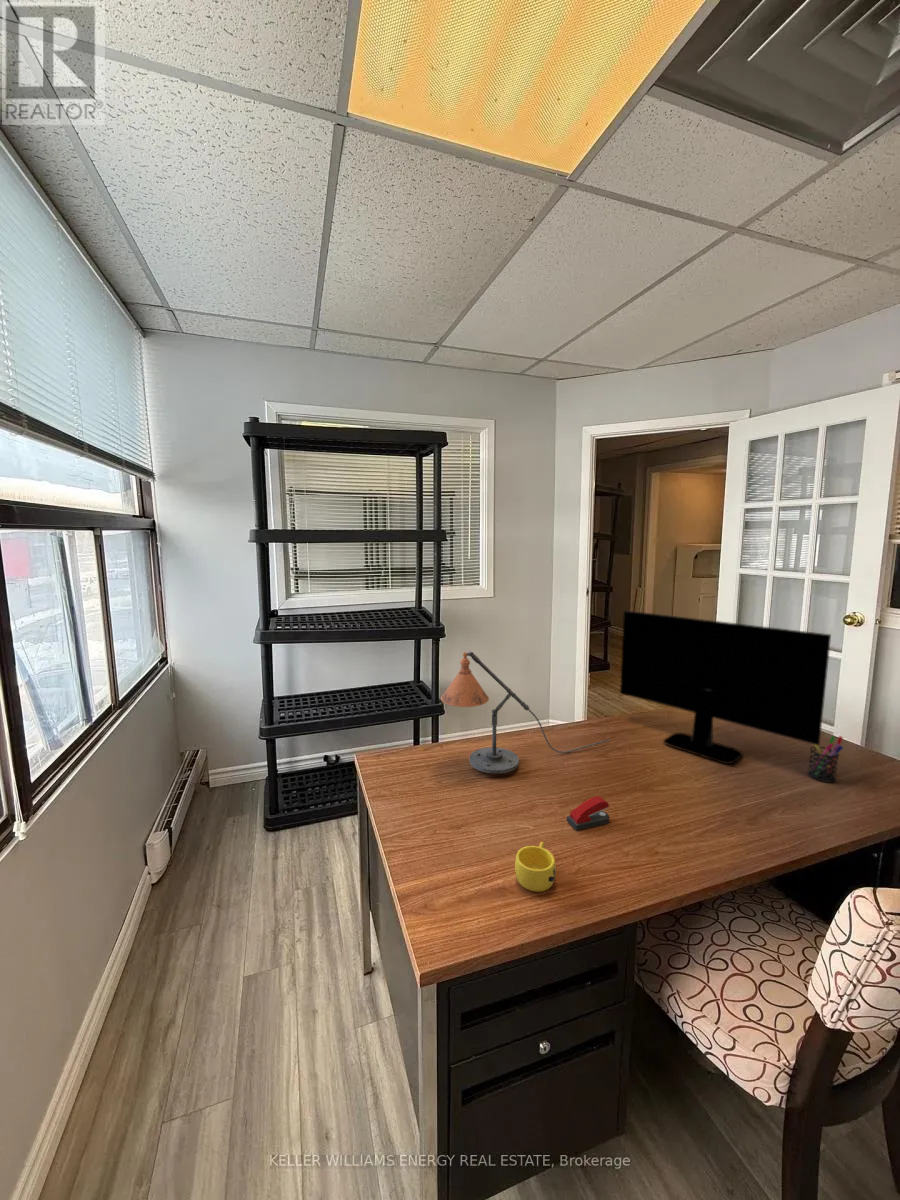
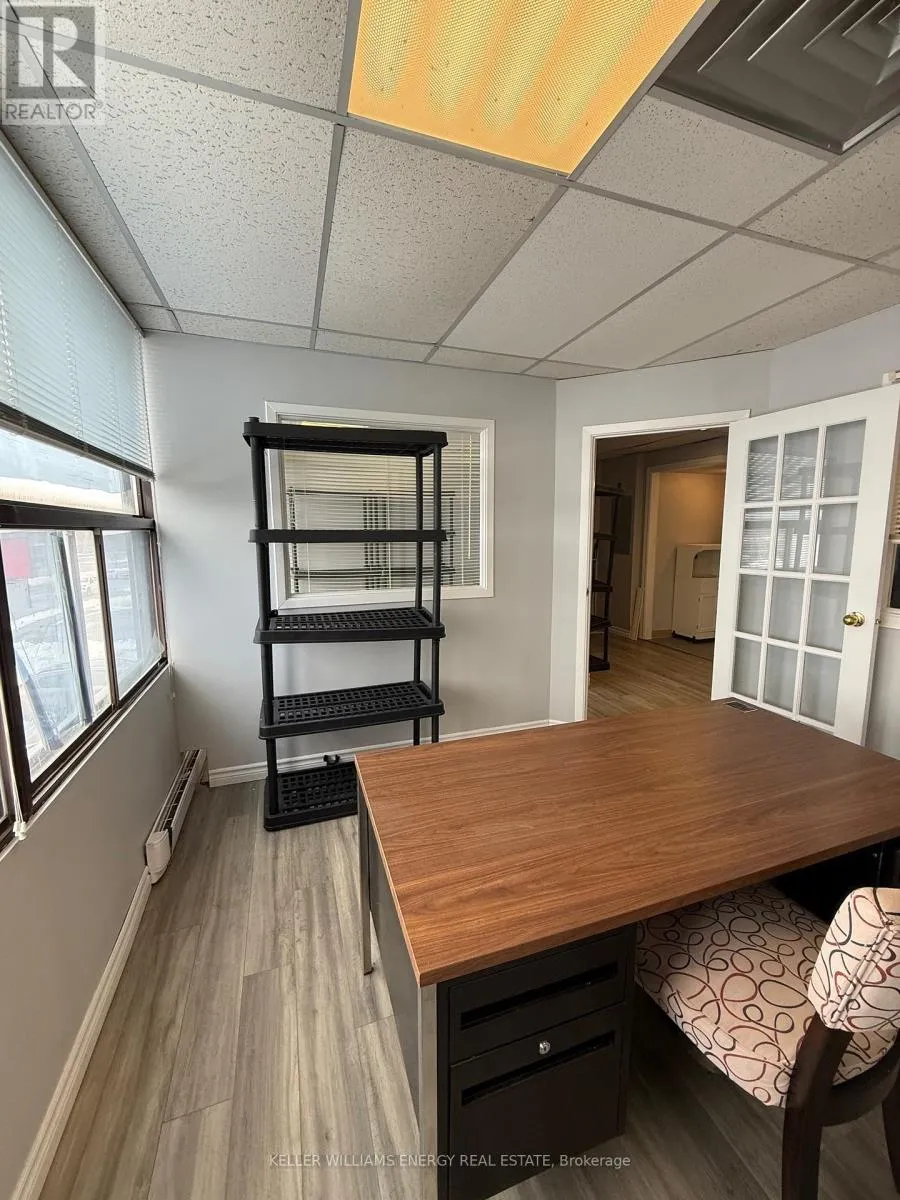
- stapler (589, 811)
- pen holder (826, 754)
- cup (536, 864)
- monitor (705, 686)
- desk lamp (528, 706)
